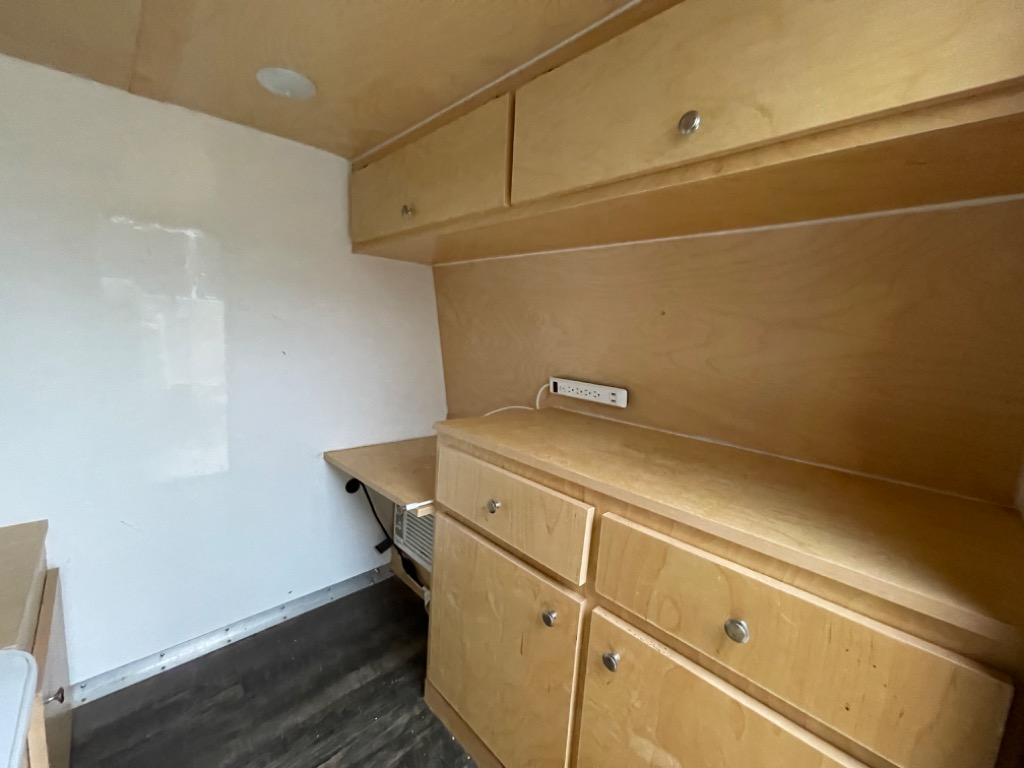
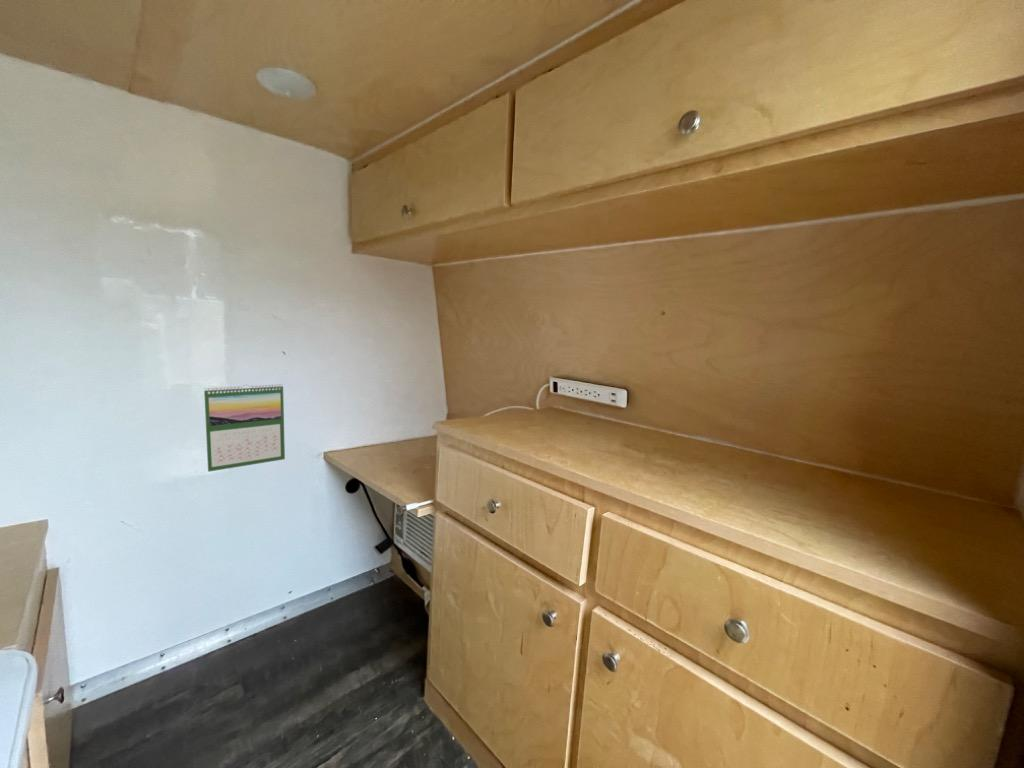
+ calendar (247, 425)
